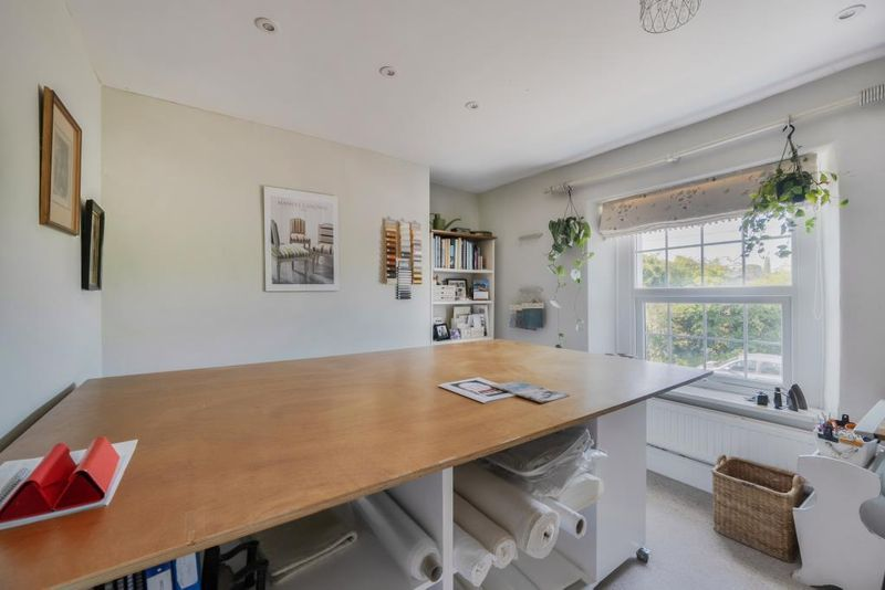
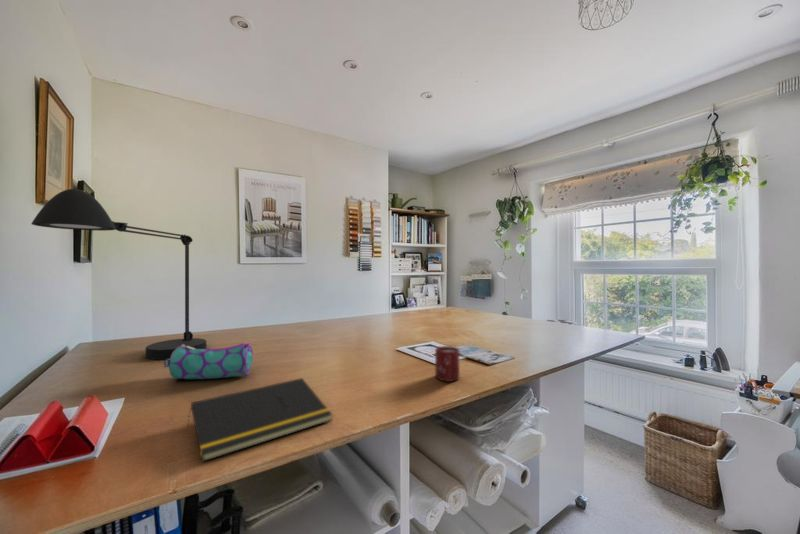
+ desk lamp (185, 286)
+ cup (447, 364)
+ notepad (262, 411)
+ pencil case (212, 360)
